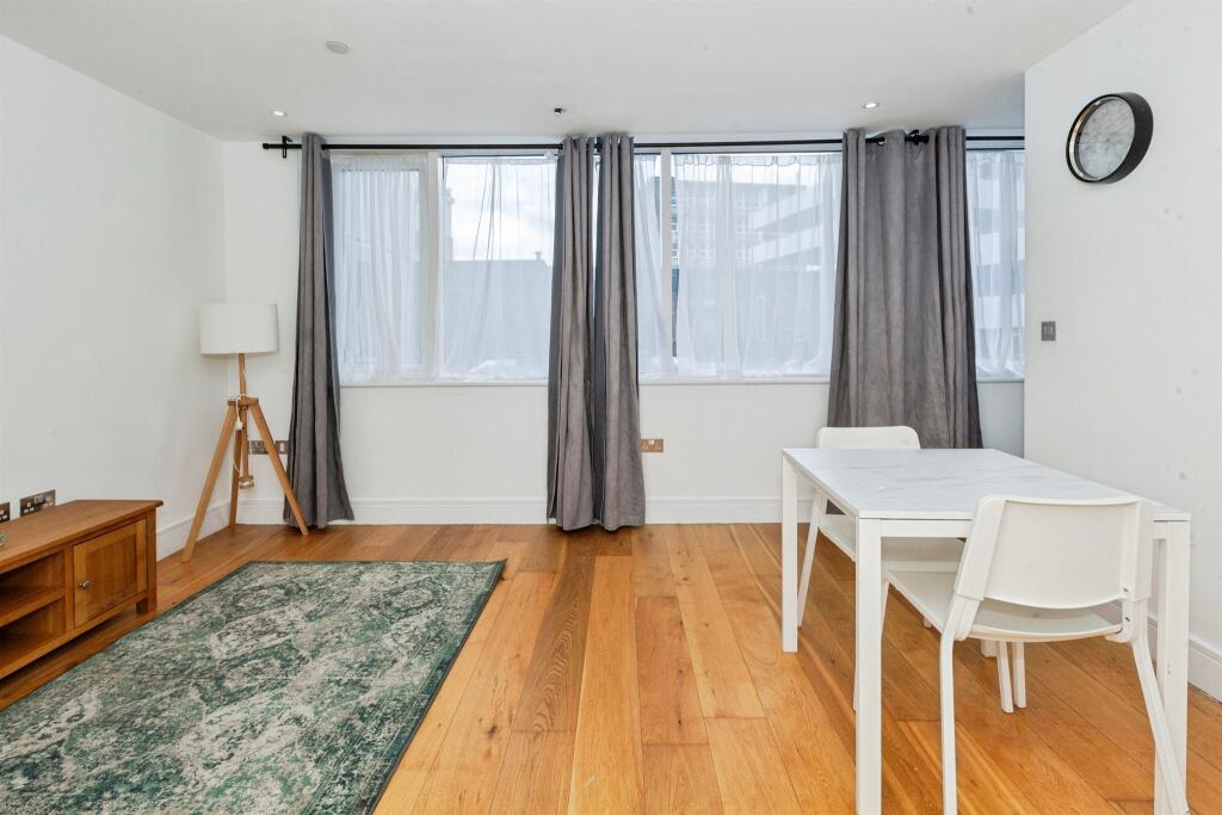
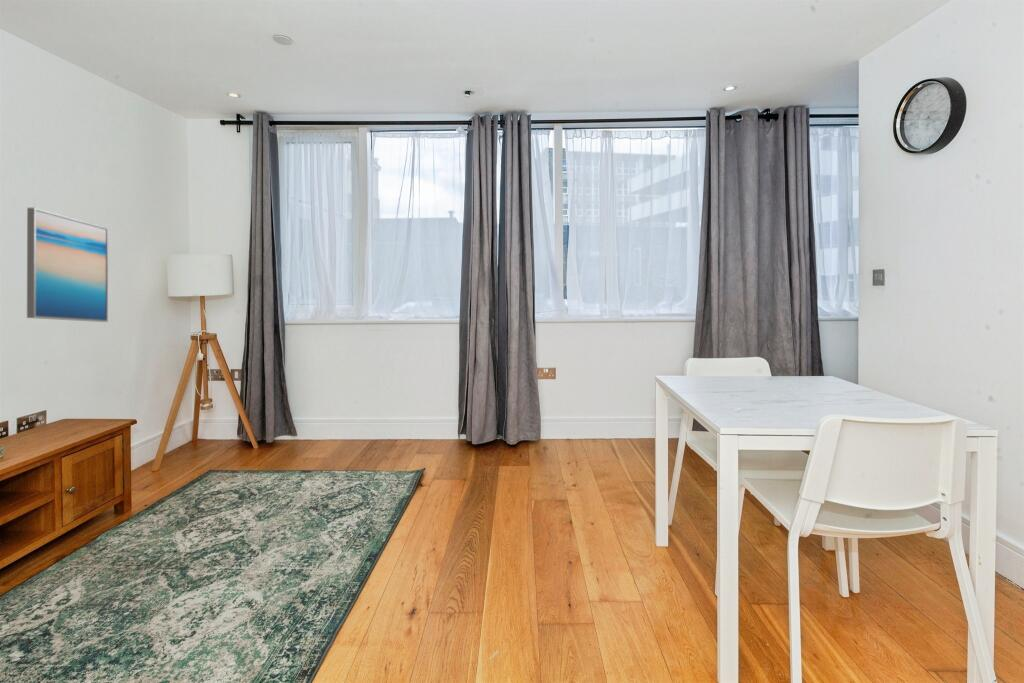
+ wall art (70, 269)
